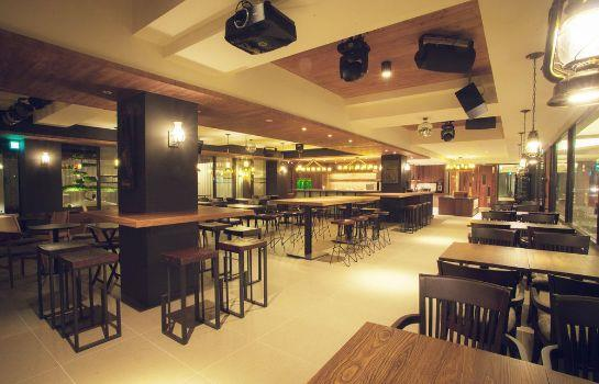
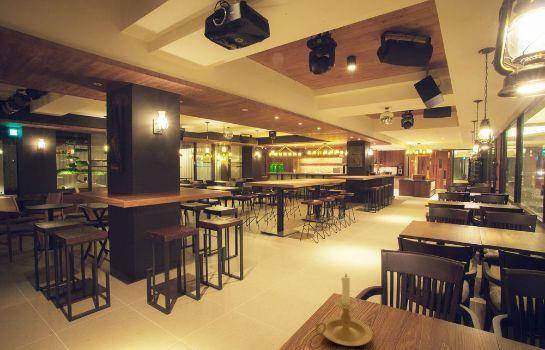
+ candle holder (345, 305)
